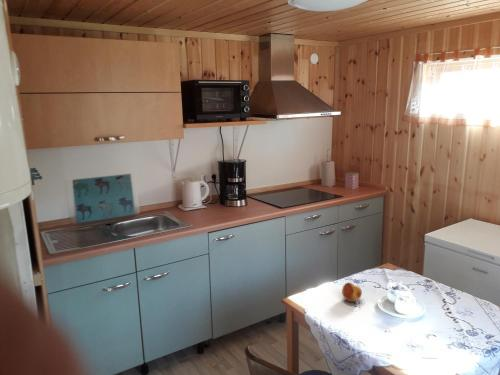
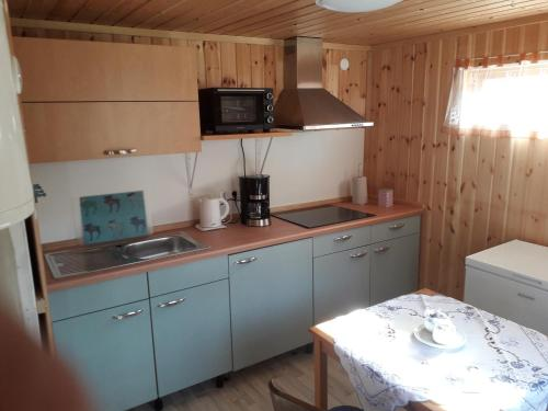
- fruit (351, 292)
